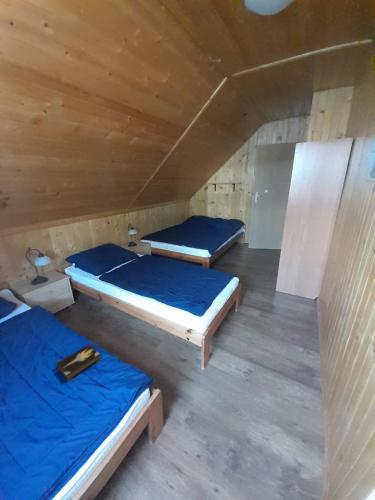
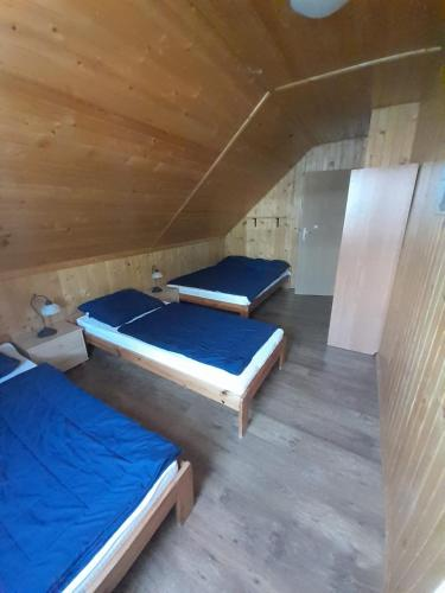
- hardback book (78, 360)
